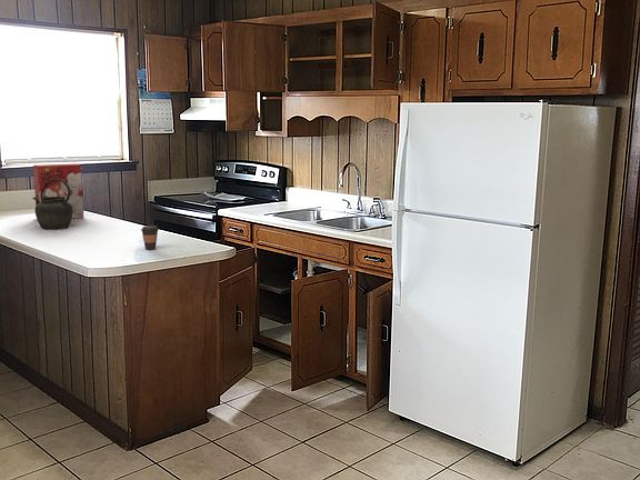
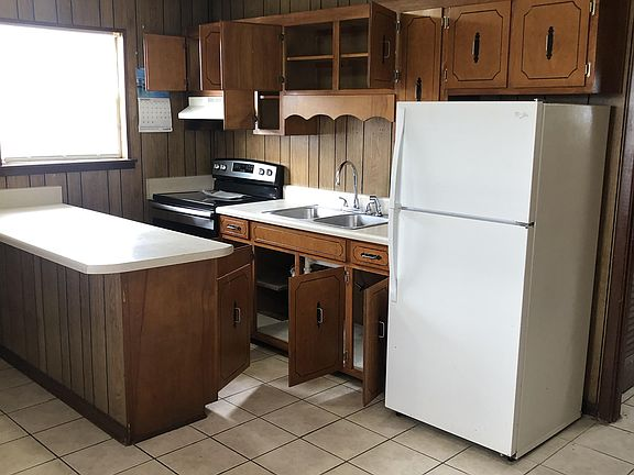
- kettle (51, 202)
- cereal box (59, 191)
- coffee cup (150, 237)
